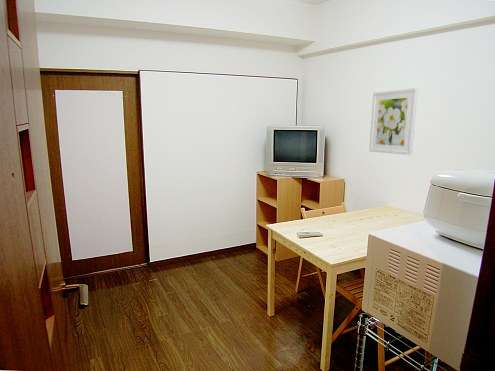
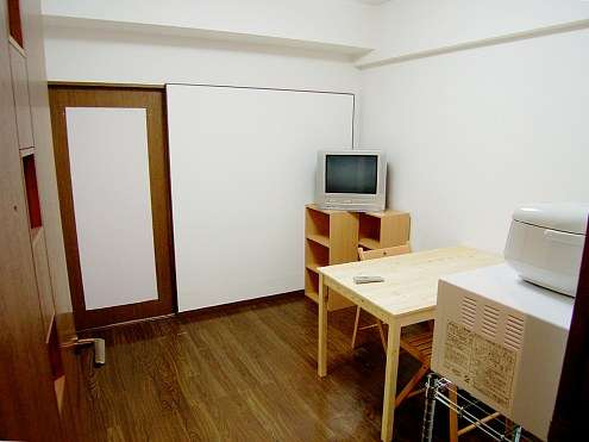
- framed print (391, 122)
